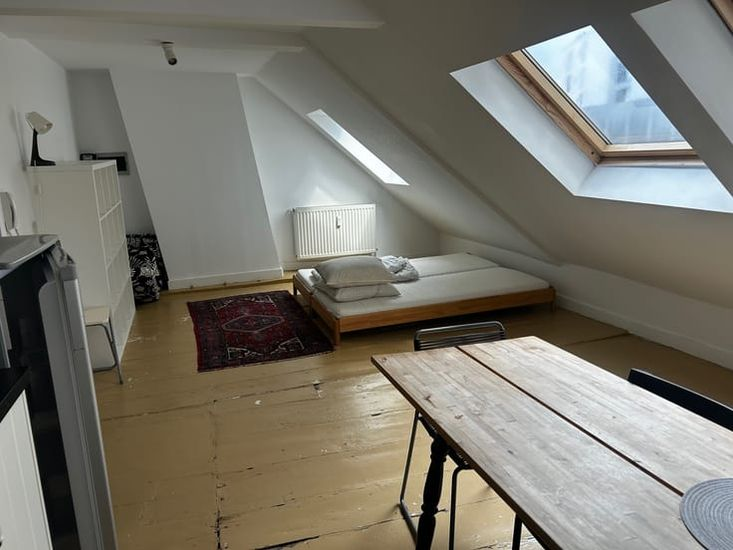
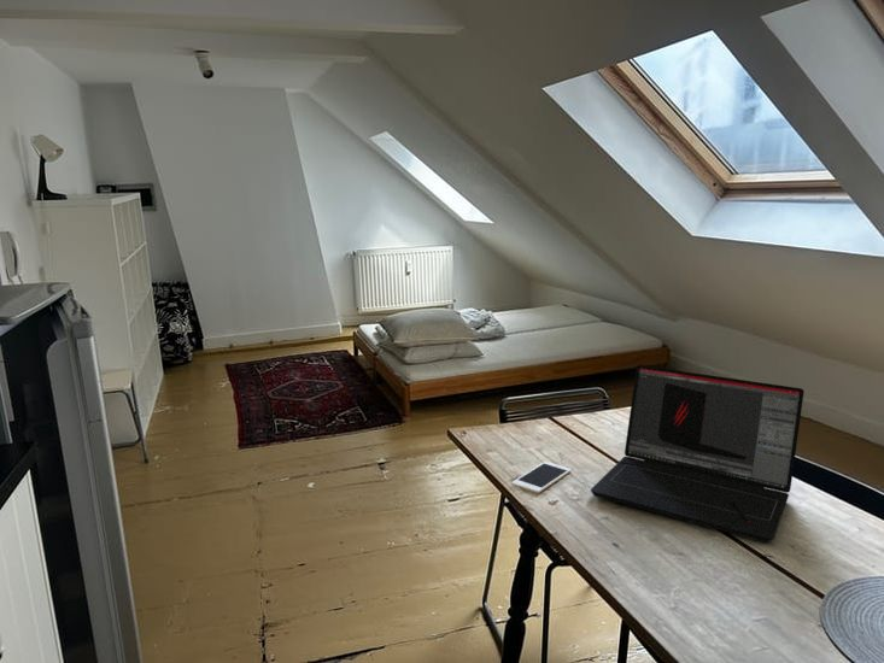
+ cell phone (541, 476)
+ laptop (695, 442)
